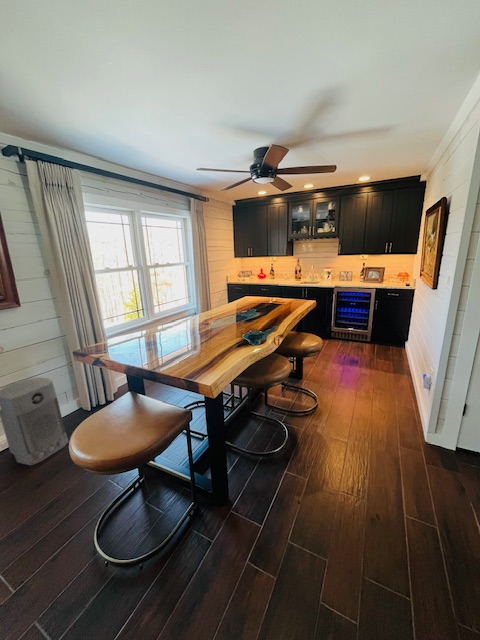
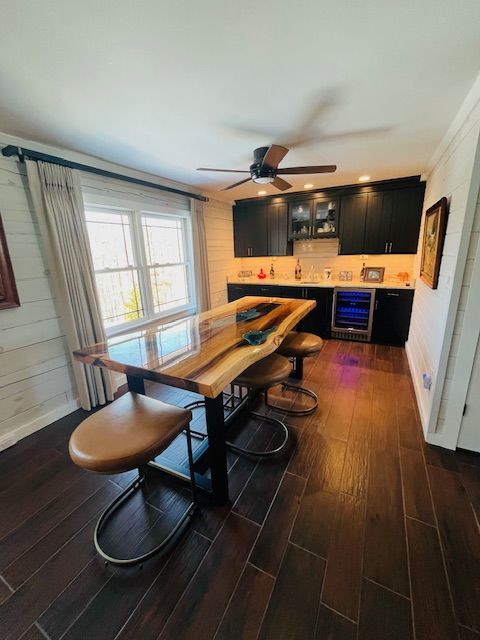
- air purifier (32, 418)
